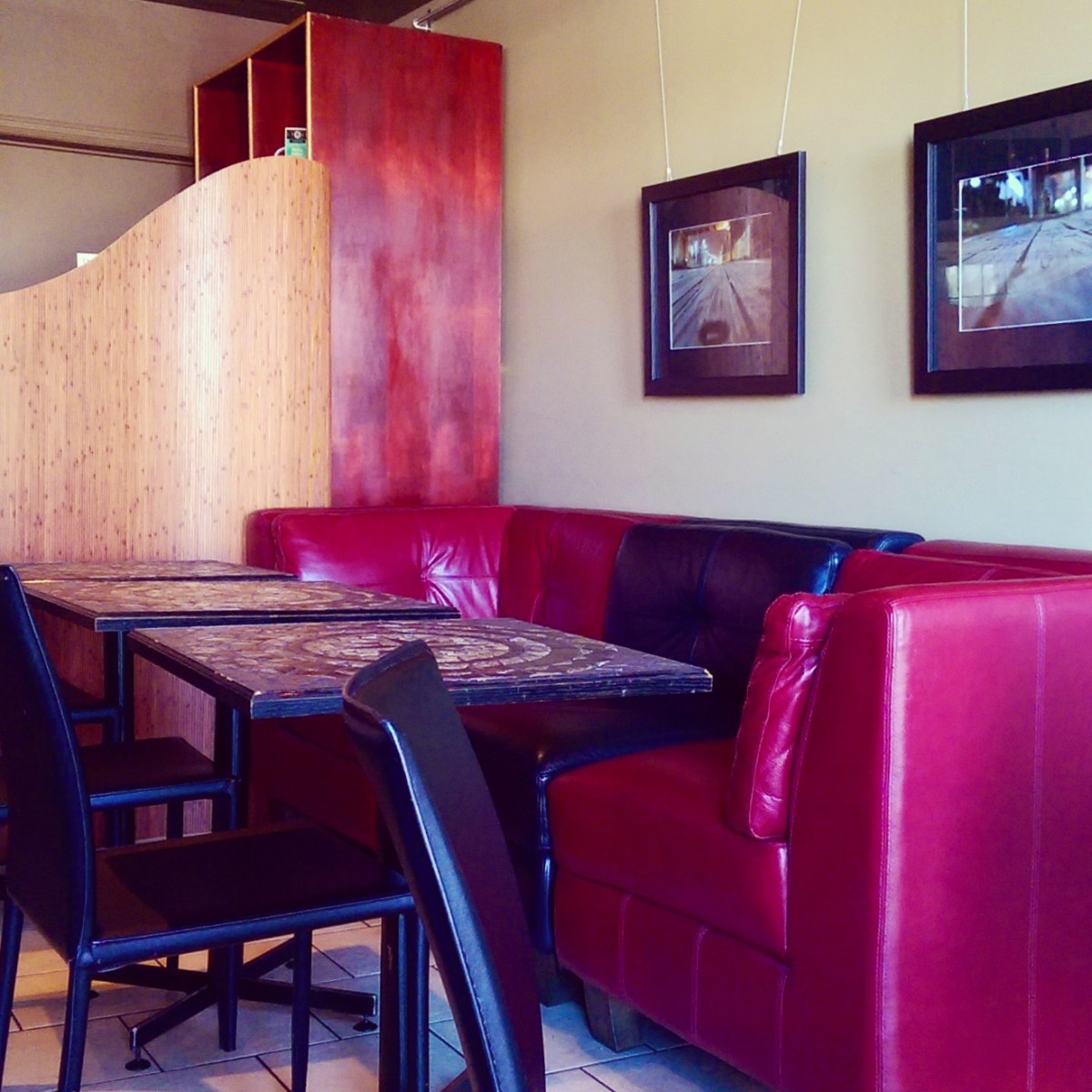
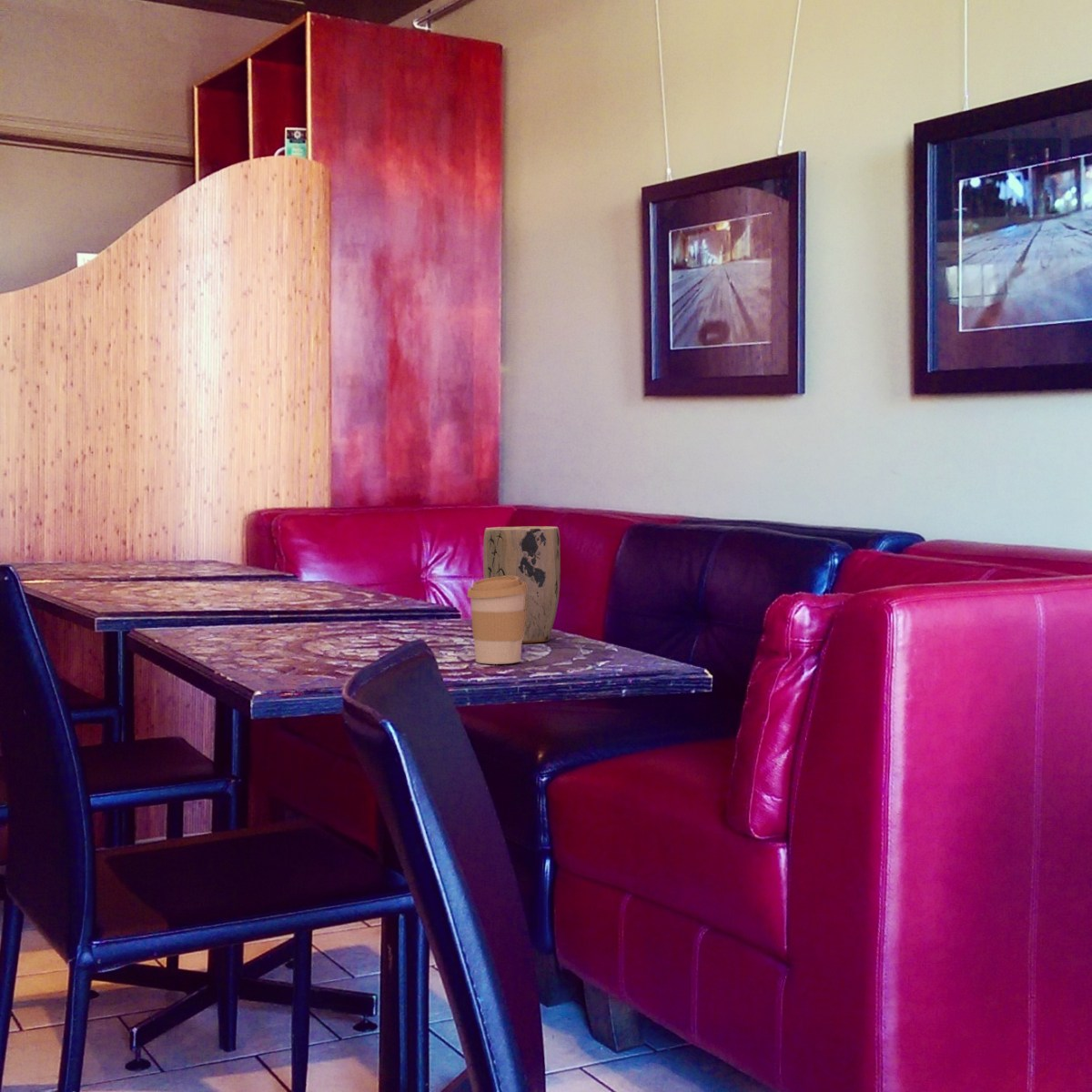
+ plant pot (523, 581)
+ coffee cup (497, 619)
